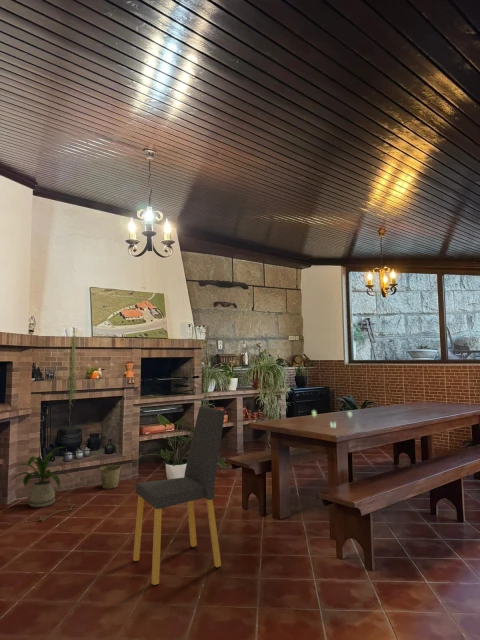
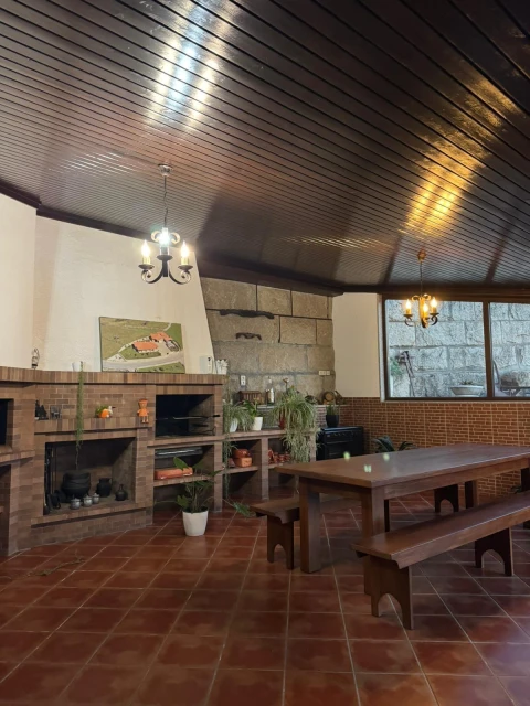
- bucket (110, 470)
- house plant (39, 474)
- dining chair (178, 485)
